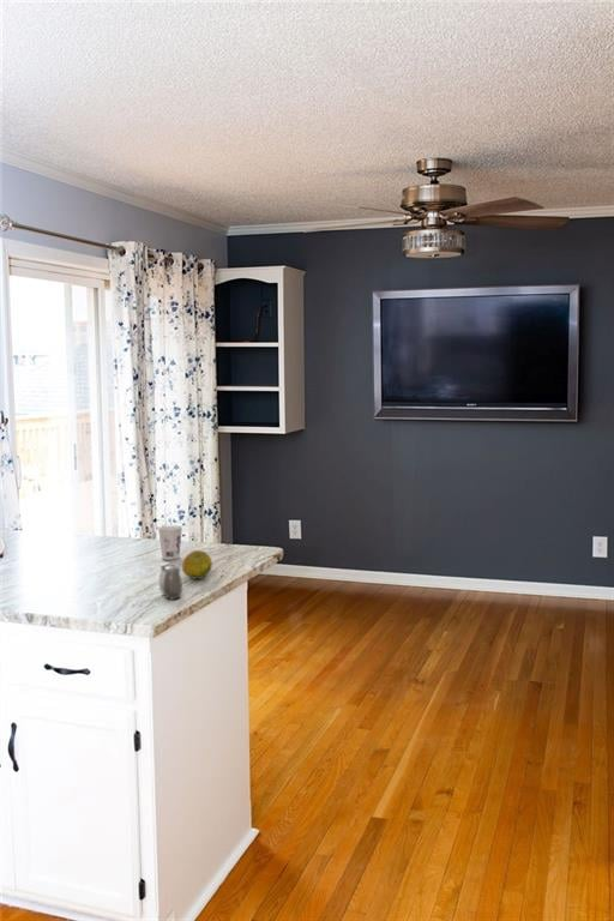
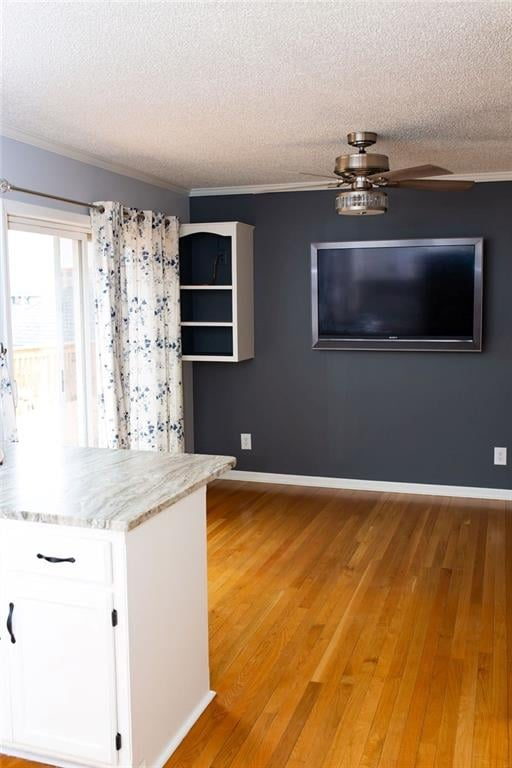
- salt and pepper shaker (170, 580)
- cup (170, 542)
- fruit (197, 565)
